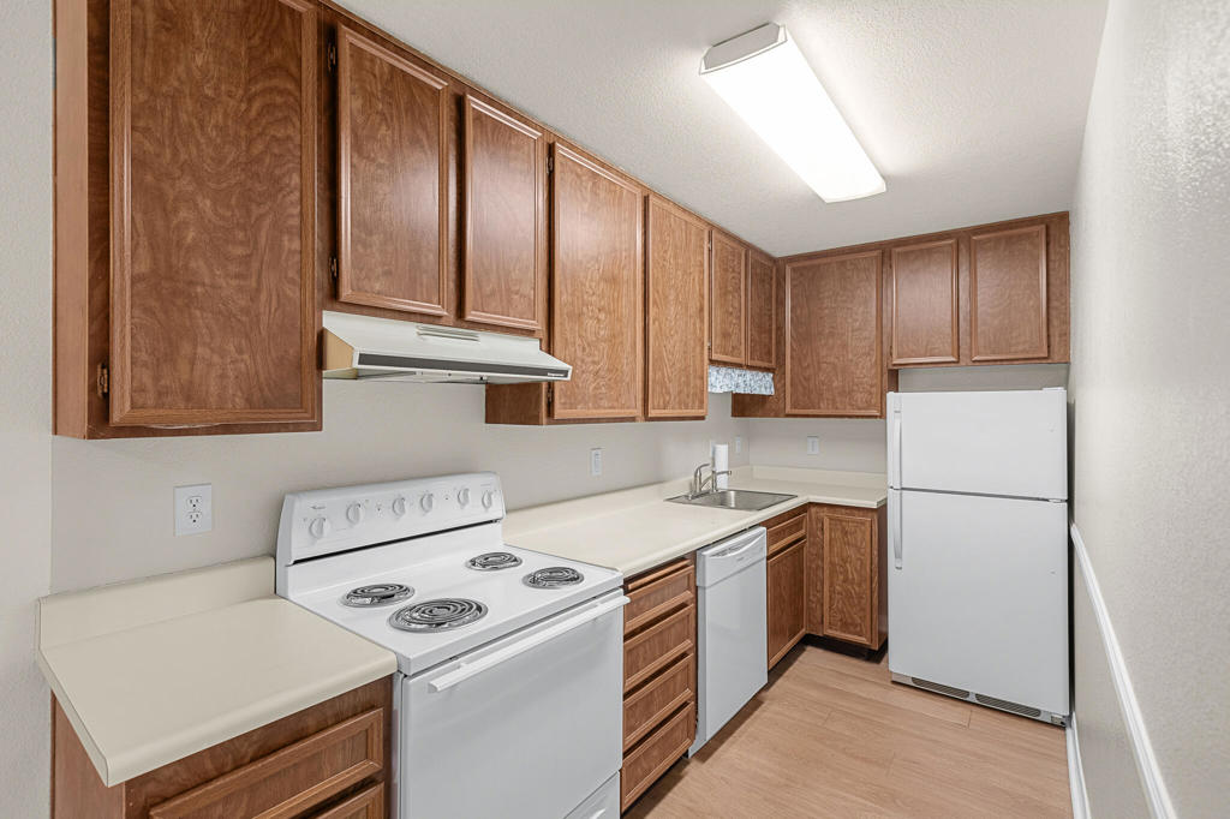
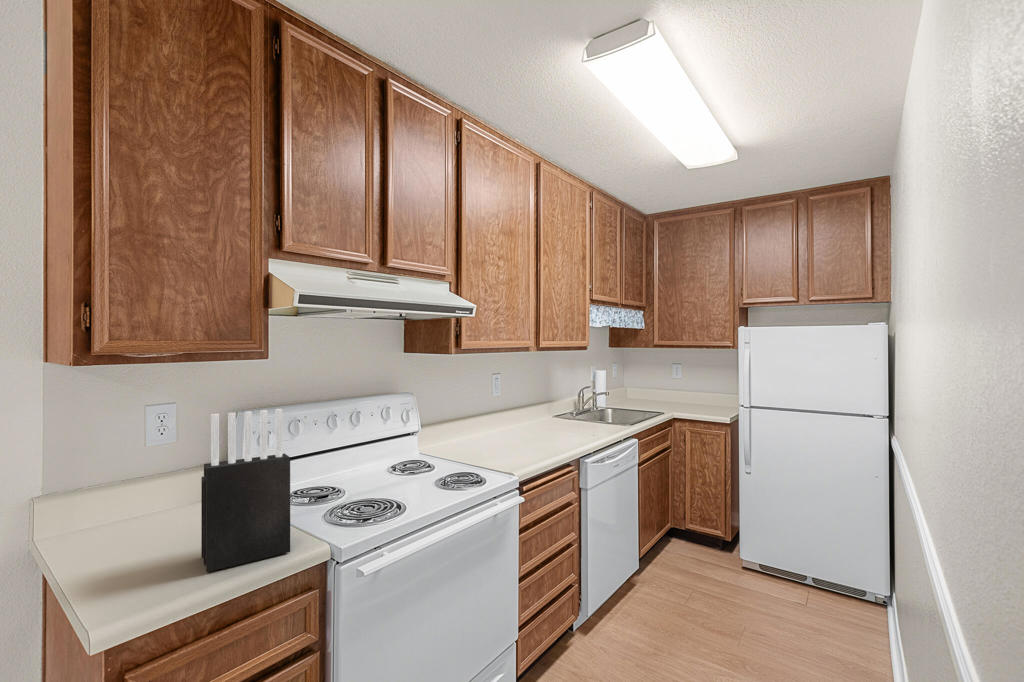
+ knife block (245, 481)
